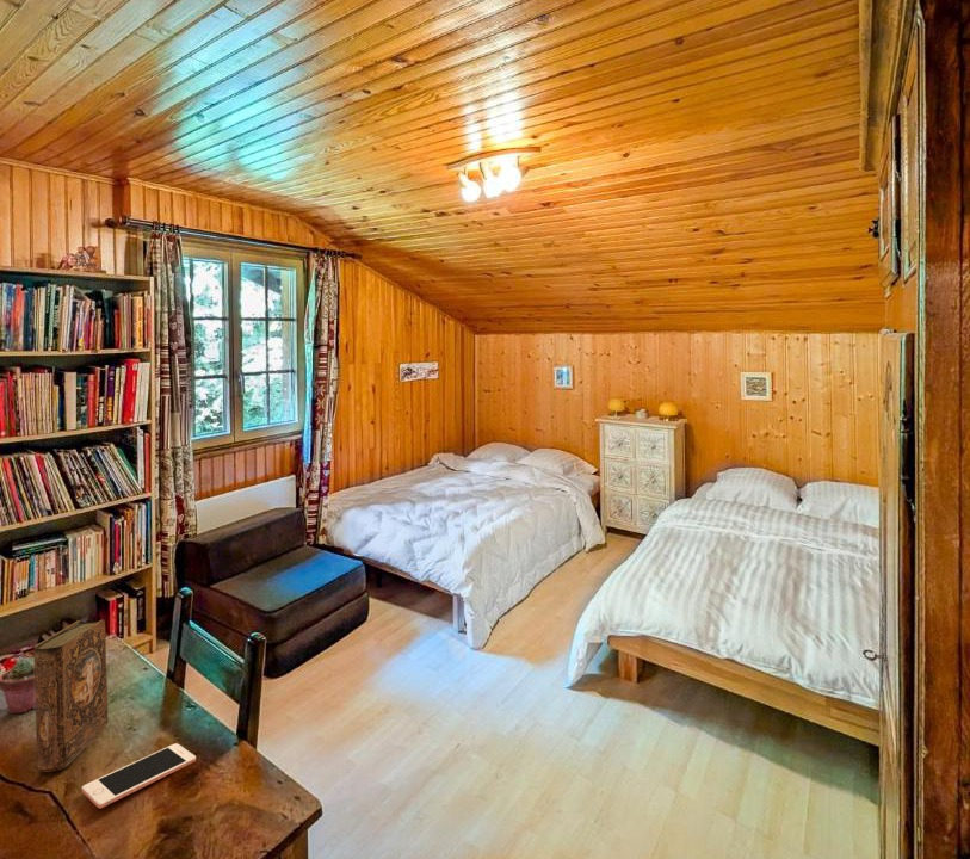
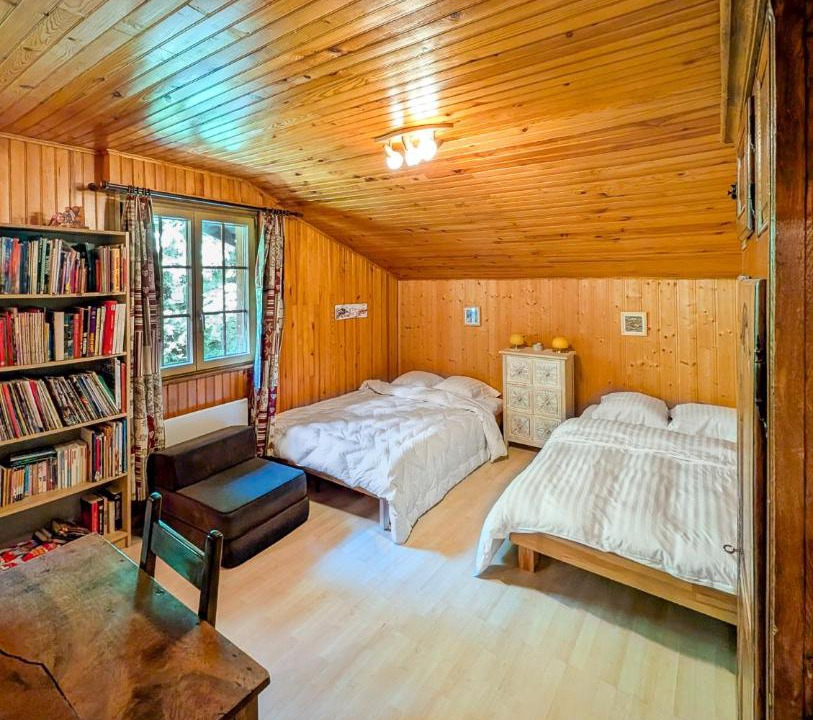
- cell phone (141, 773)
- book (70, 690)
- potted succulent (23, 682)
